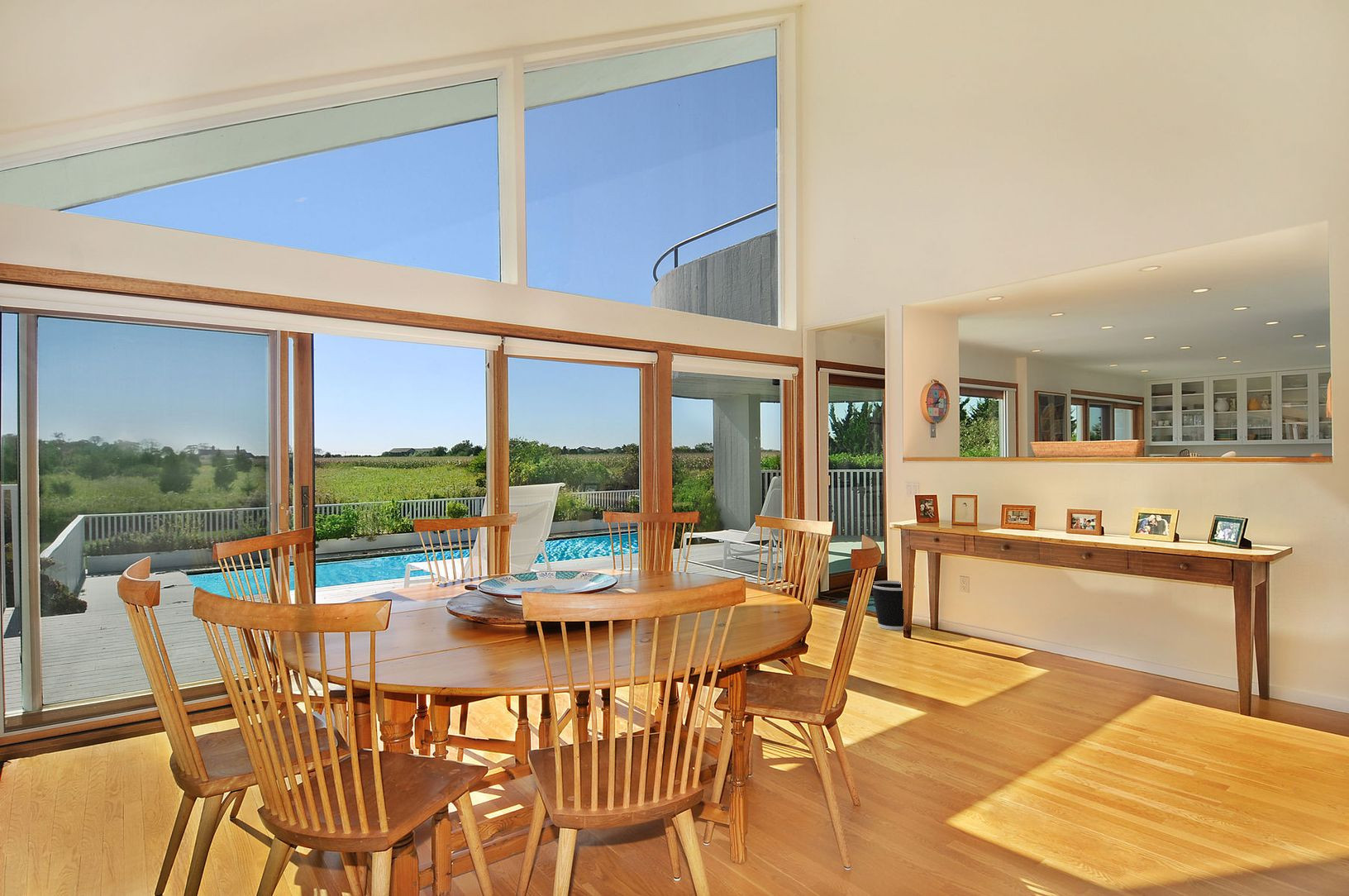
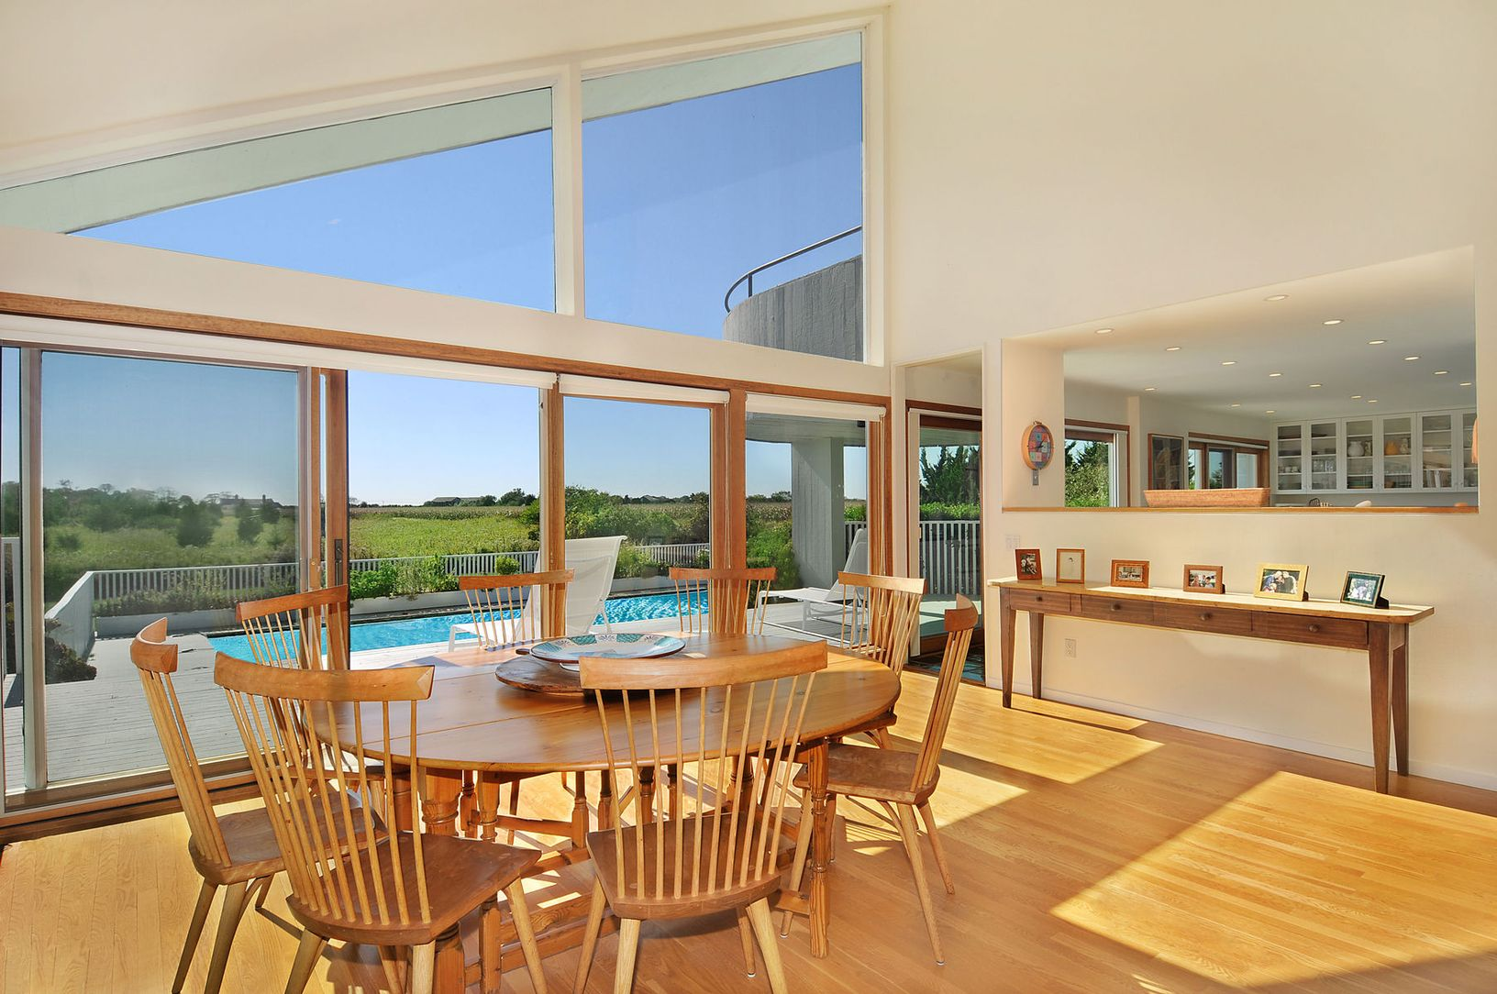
- wastebasket (893, 605)
